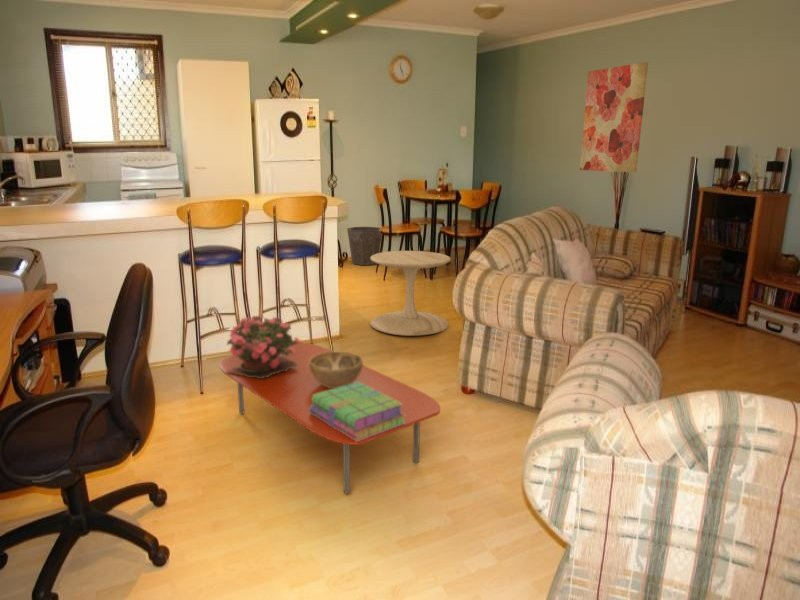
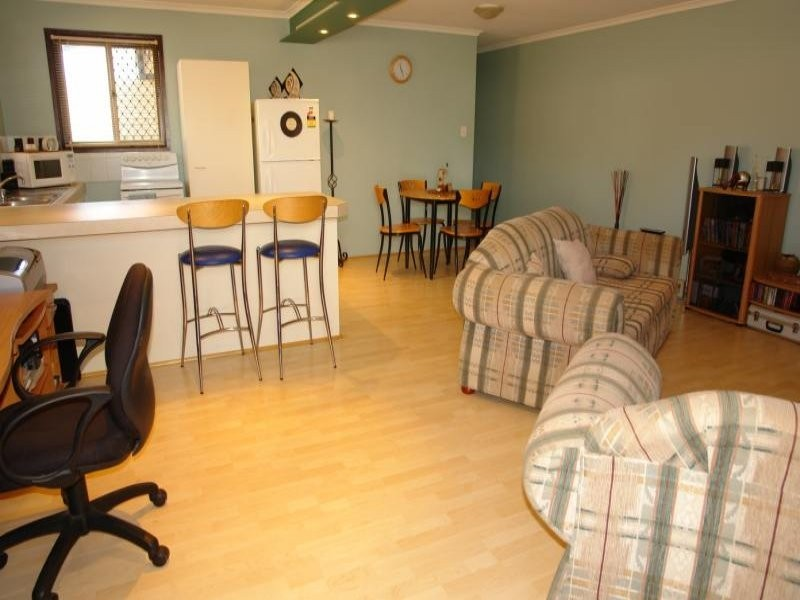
- decorative bowl (335, 371)
- waste bin (364, 245)
- stack of books (356, 408)
- side table (410, 291)
- potted flower (262, 342)
- coffee table (315, 416)
- wall art (611, 120)
